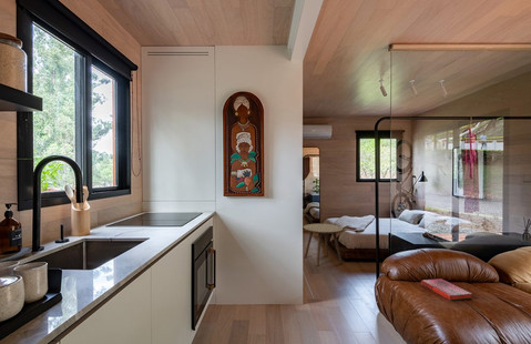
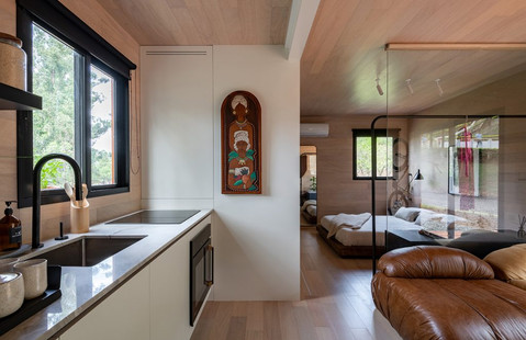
- side table (325, 243)
- hardback book (445, 289)
